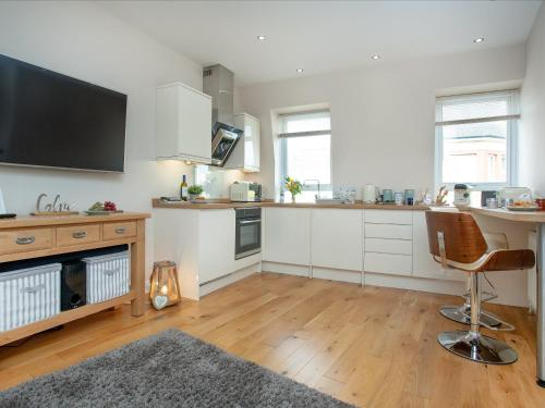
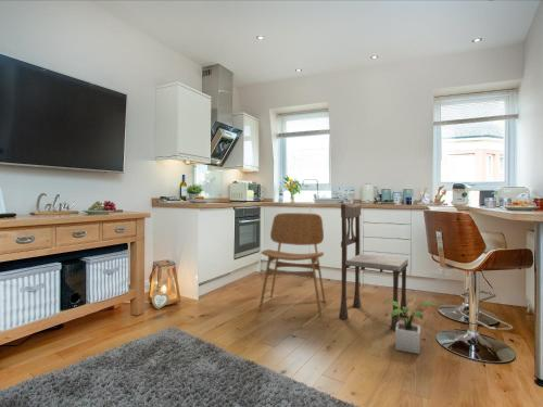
+ dining chair (293, 259)
+ dining chair (375, 259)
+ potted plant (411, 325)
